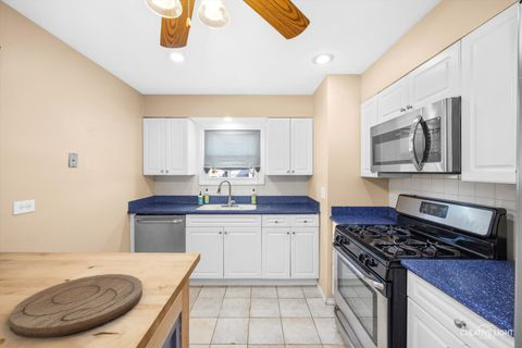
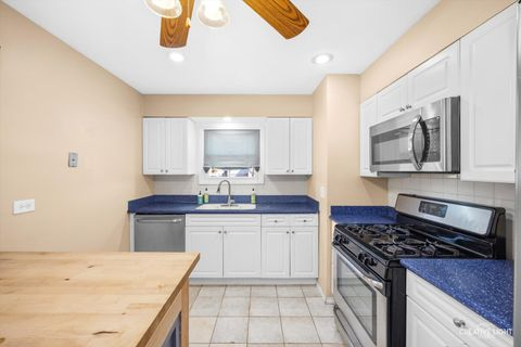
- cutting board (84, 299)
